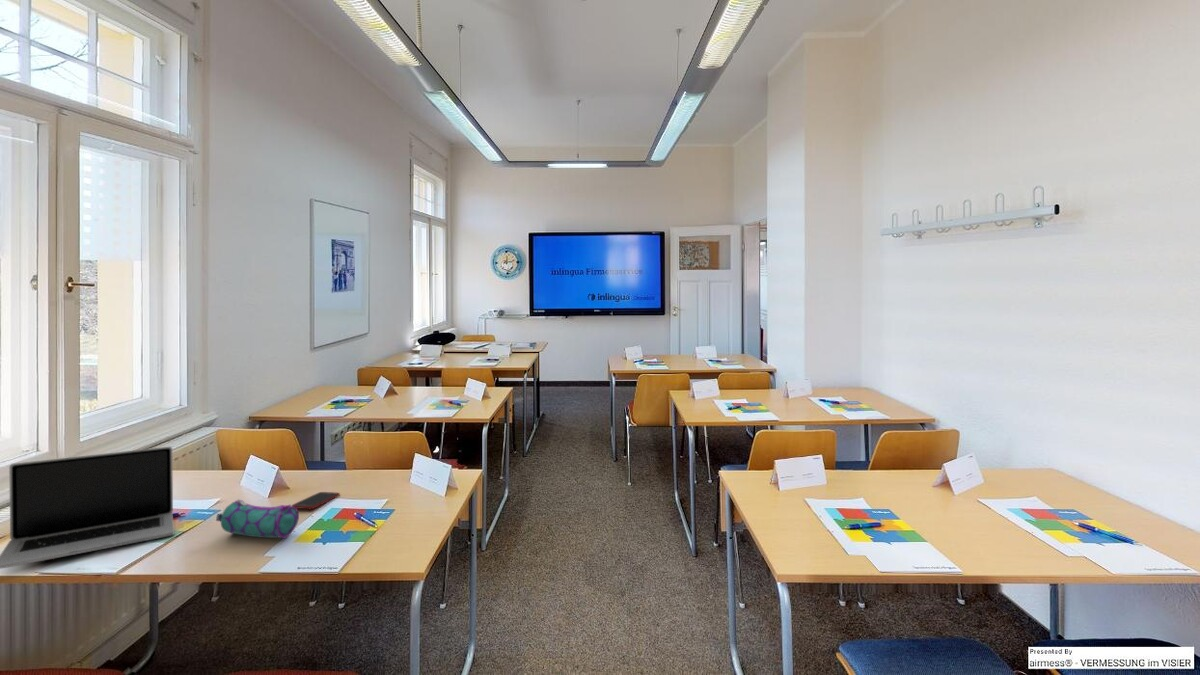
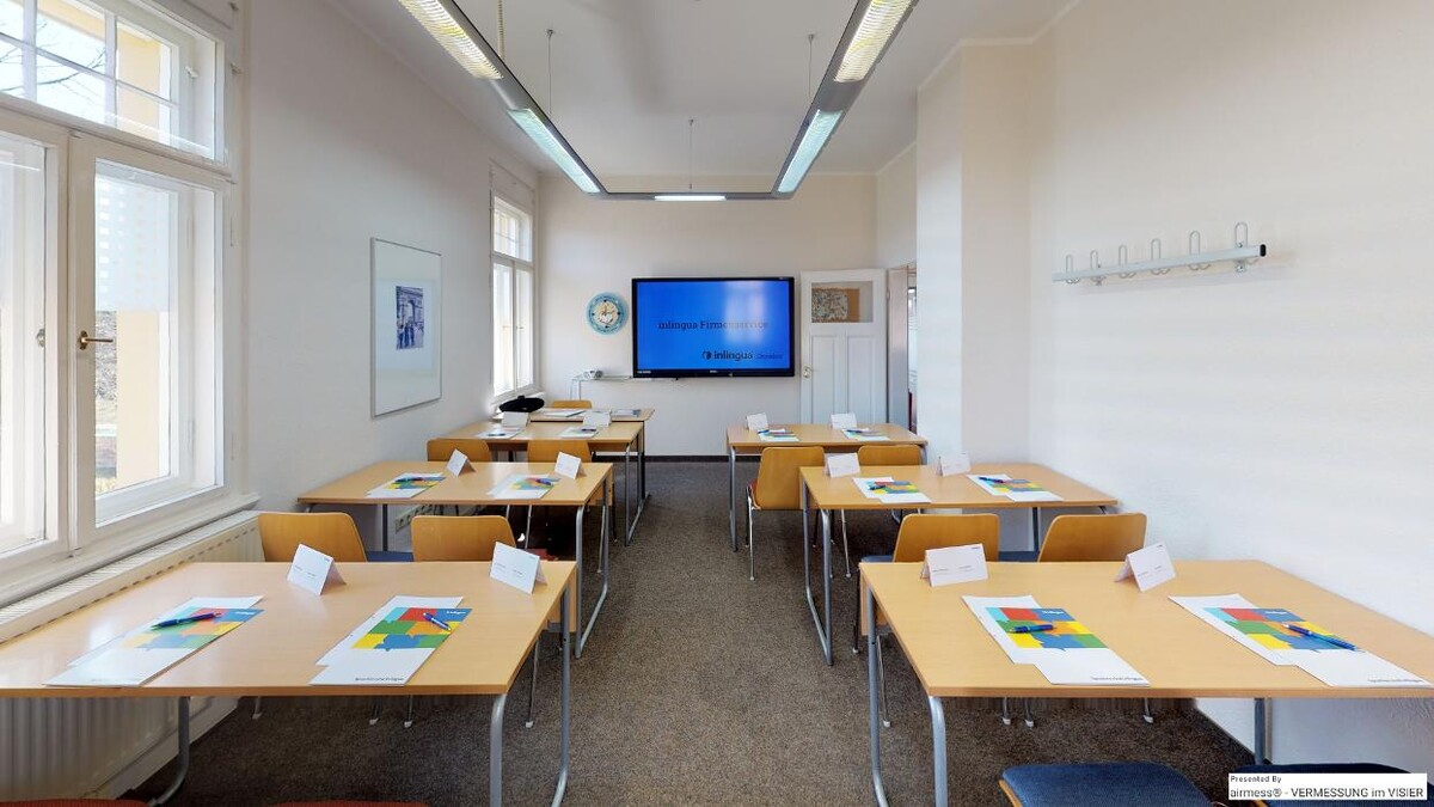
- laptop (94, 501)
- pencil case (259, 518)
- cell phone (316, 500)
